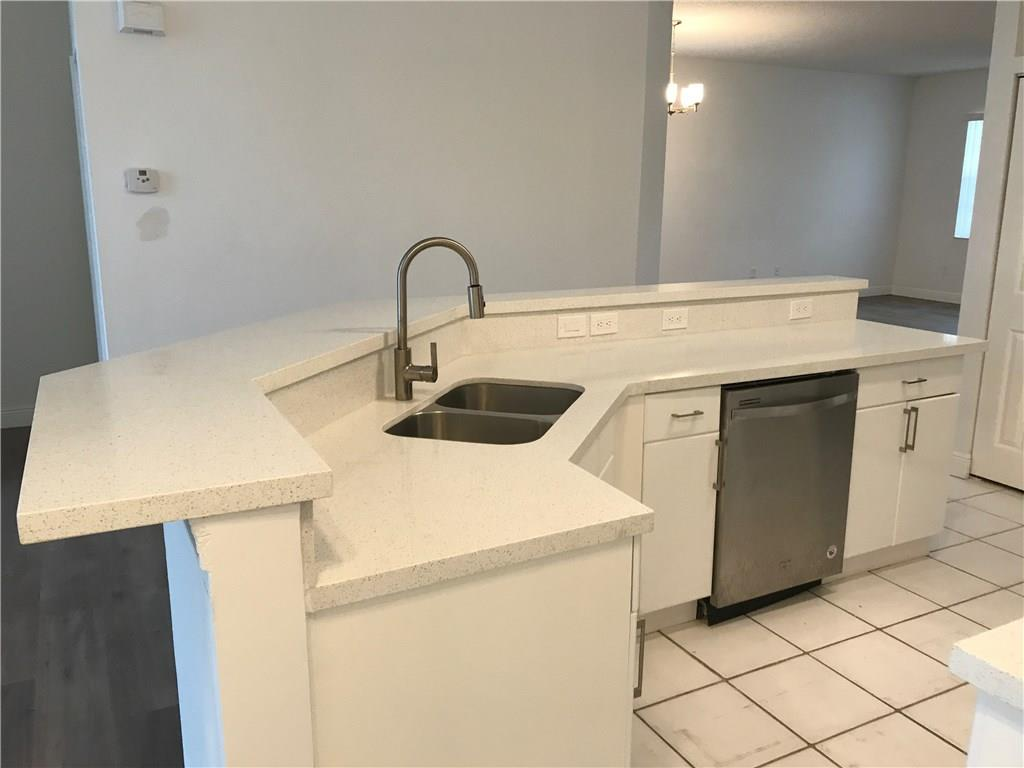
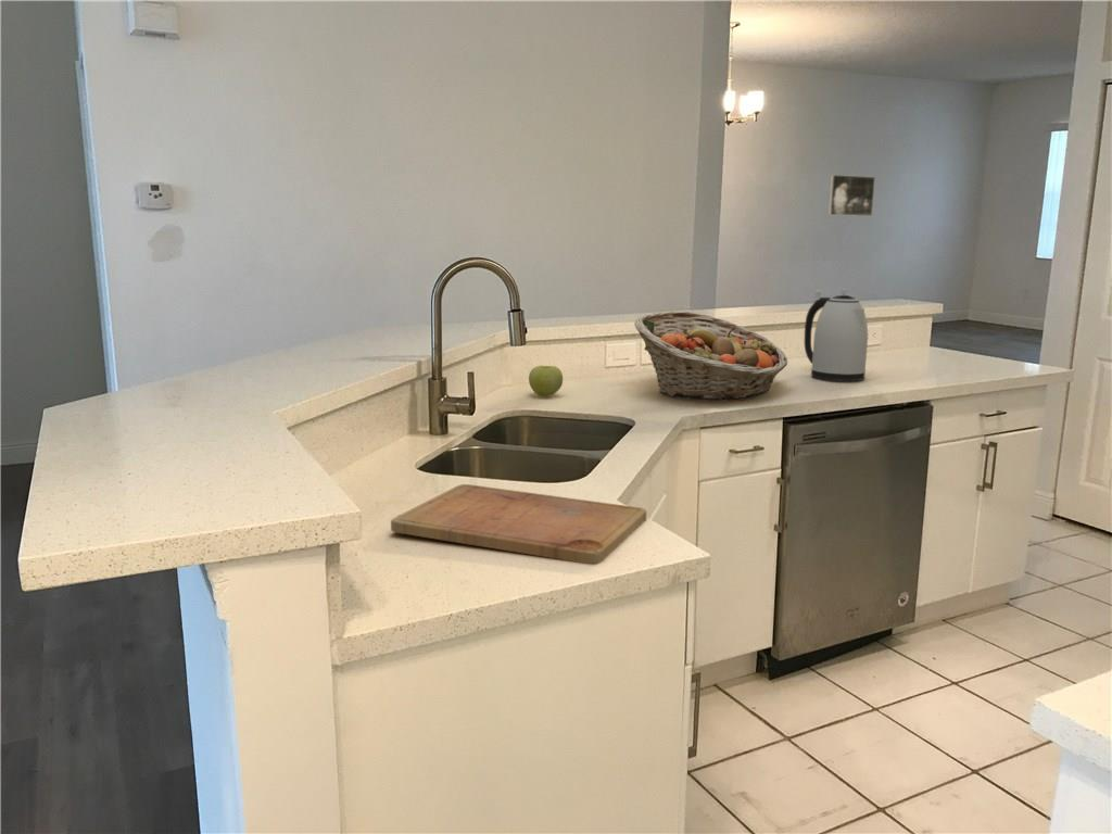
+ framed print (851, 195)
+ fruit basket (710, 353)
+ cutting board (521, 519)
+ kettle (833, 336)
+ apple (545, 380)
